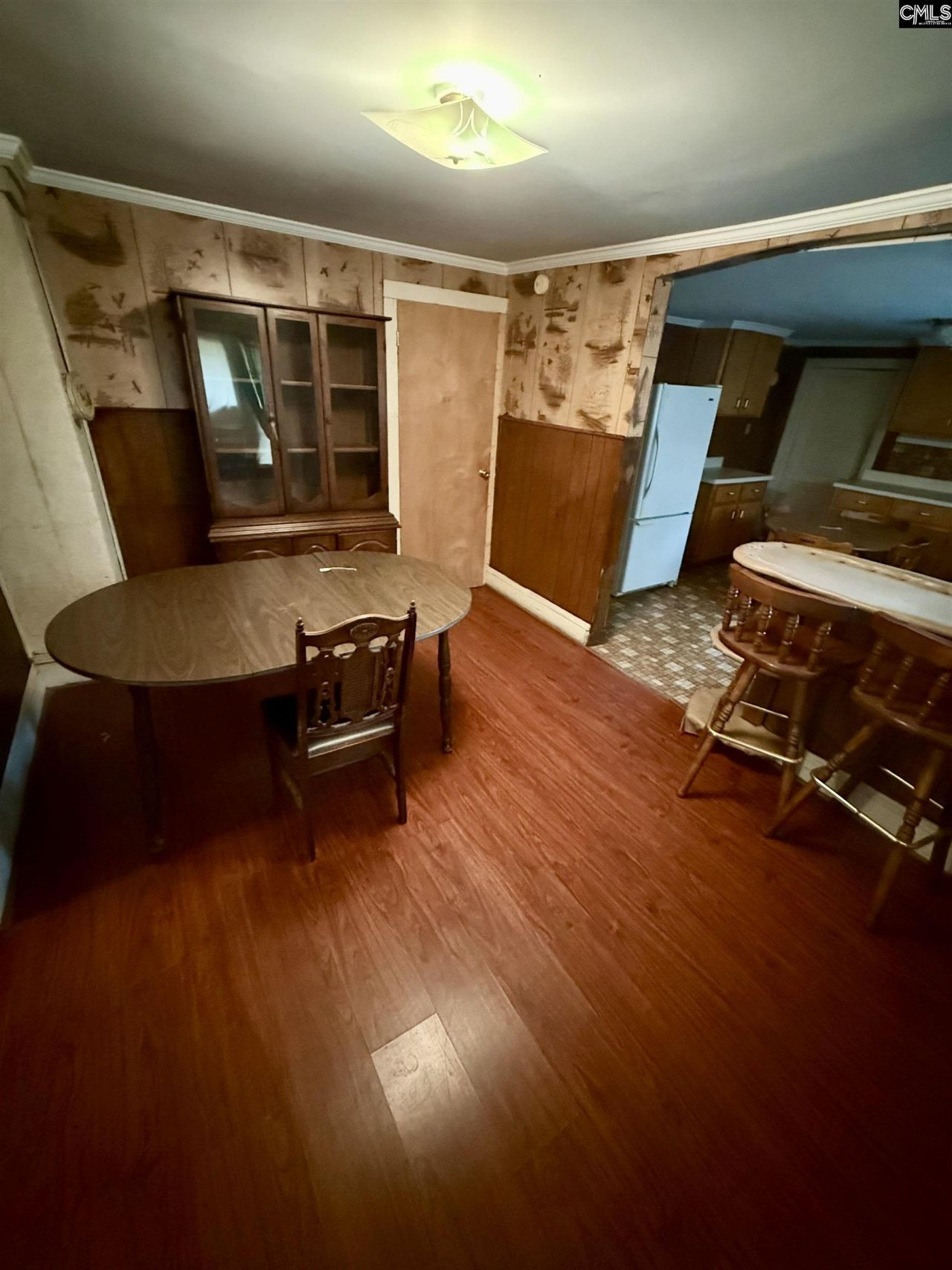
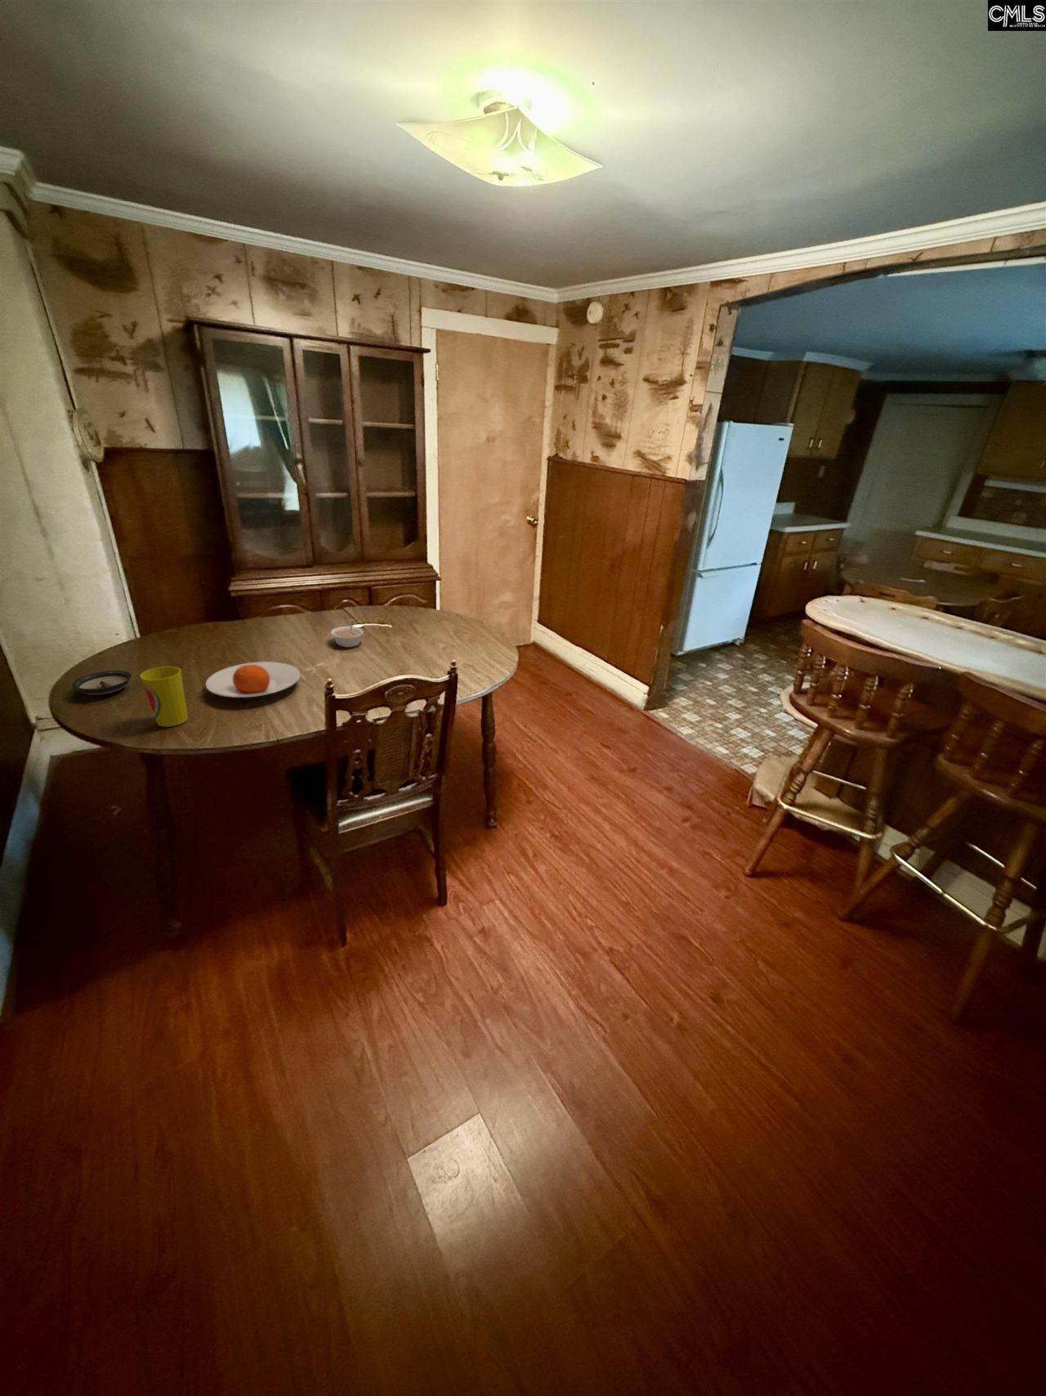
+ cup (167, 697)
+ saucer (103, 685)
+ plate (254, 675)
+ legume (346, 635)
